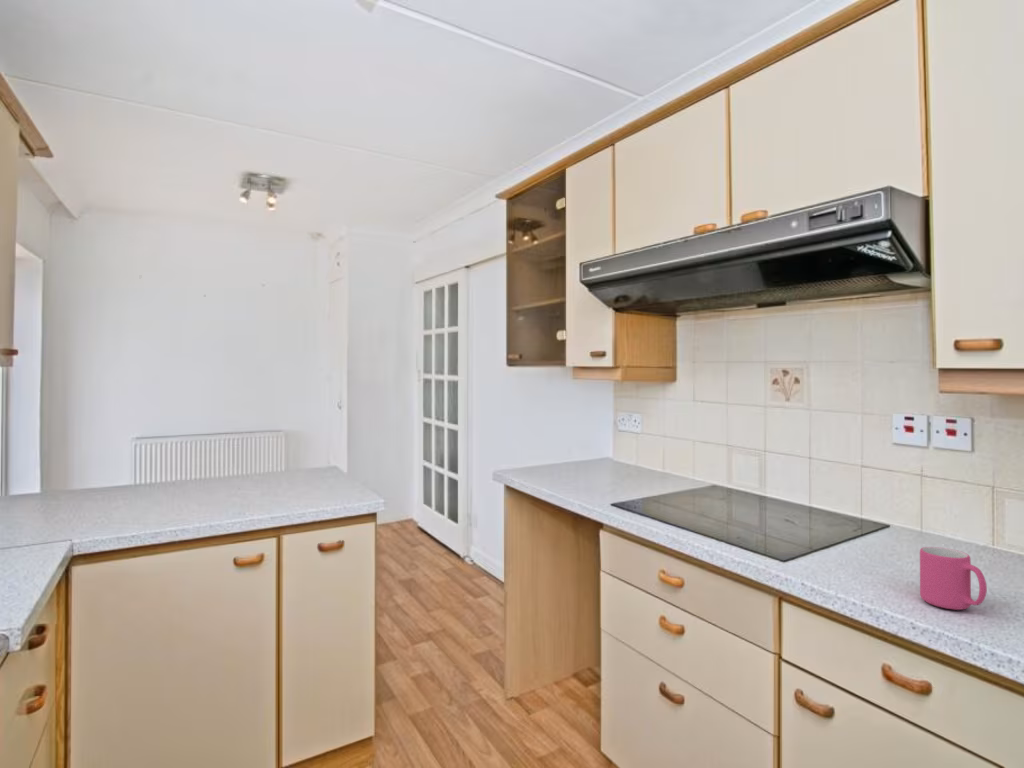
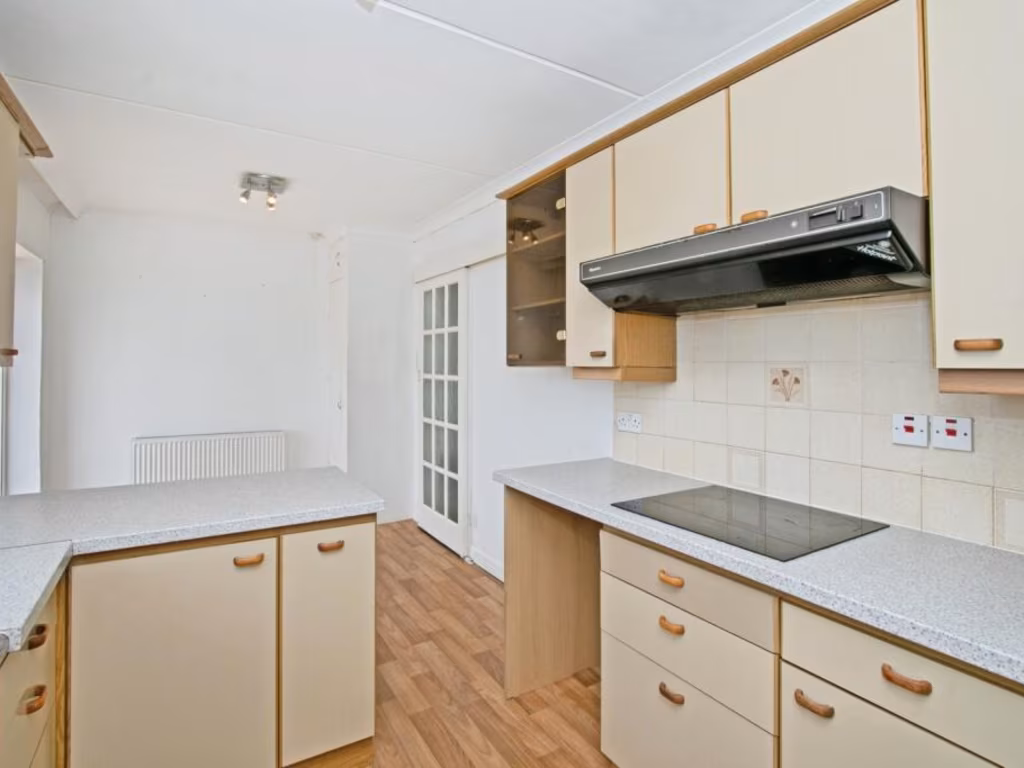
- mug (953, 580)
